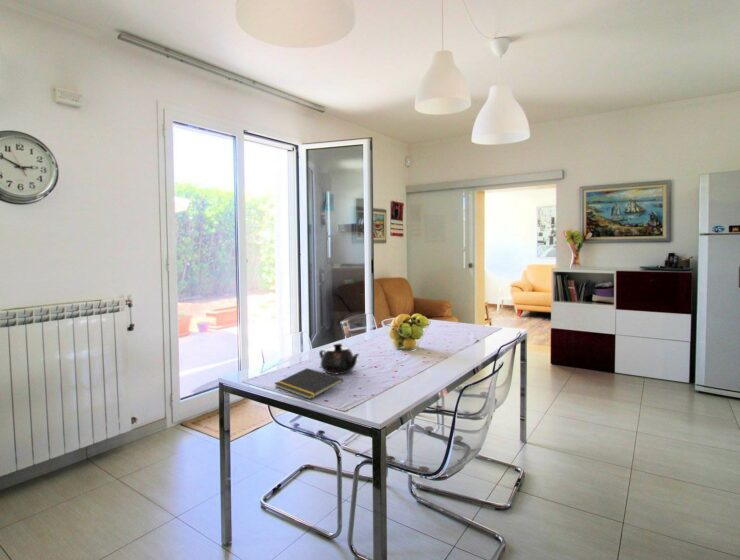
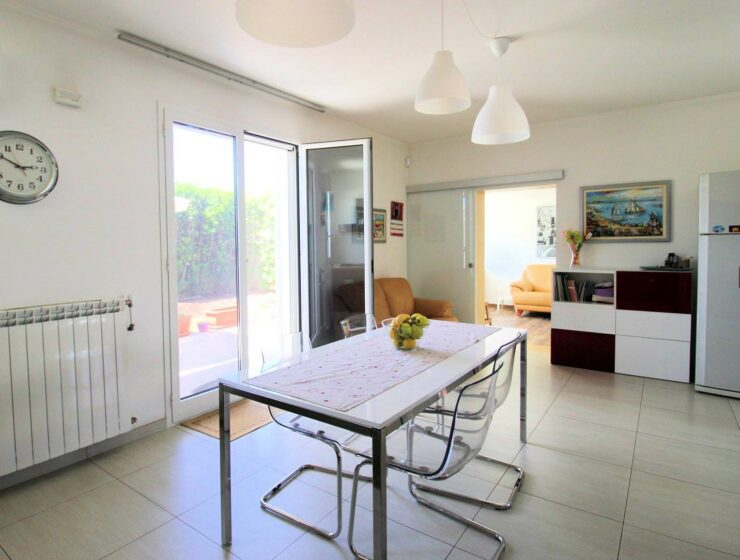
- teapot (339, 357)
- notepad (308, 382)
